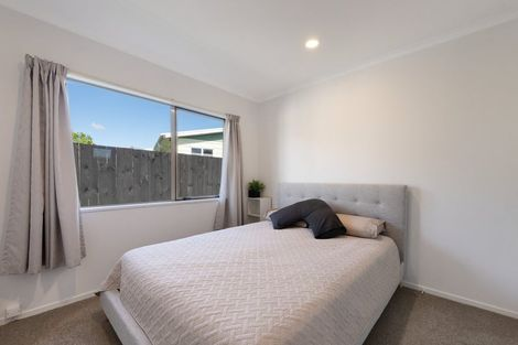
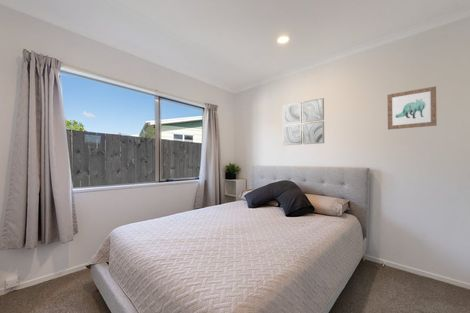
+ wall art (302, 122)
+ wall art (410, 109)
